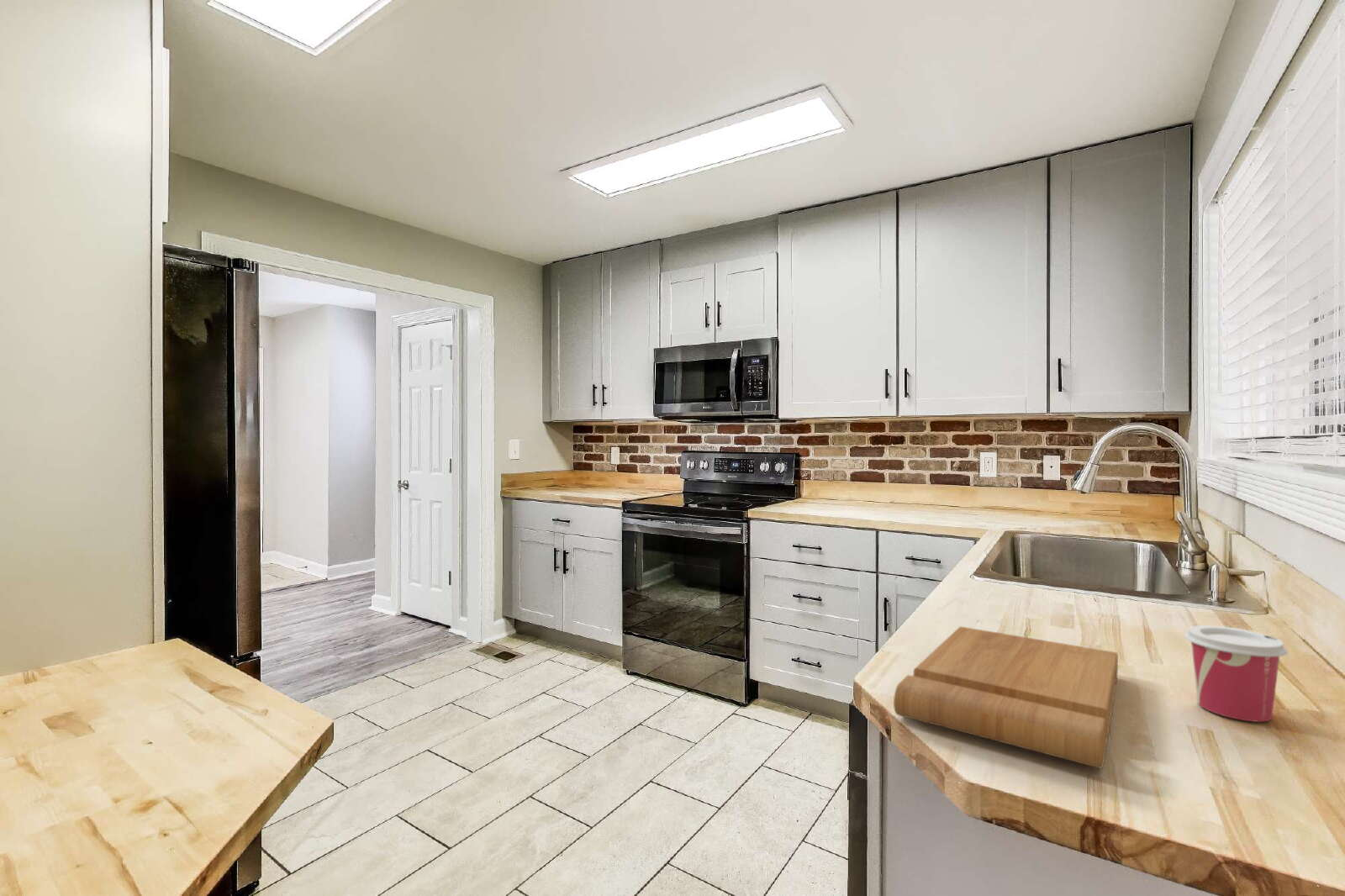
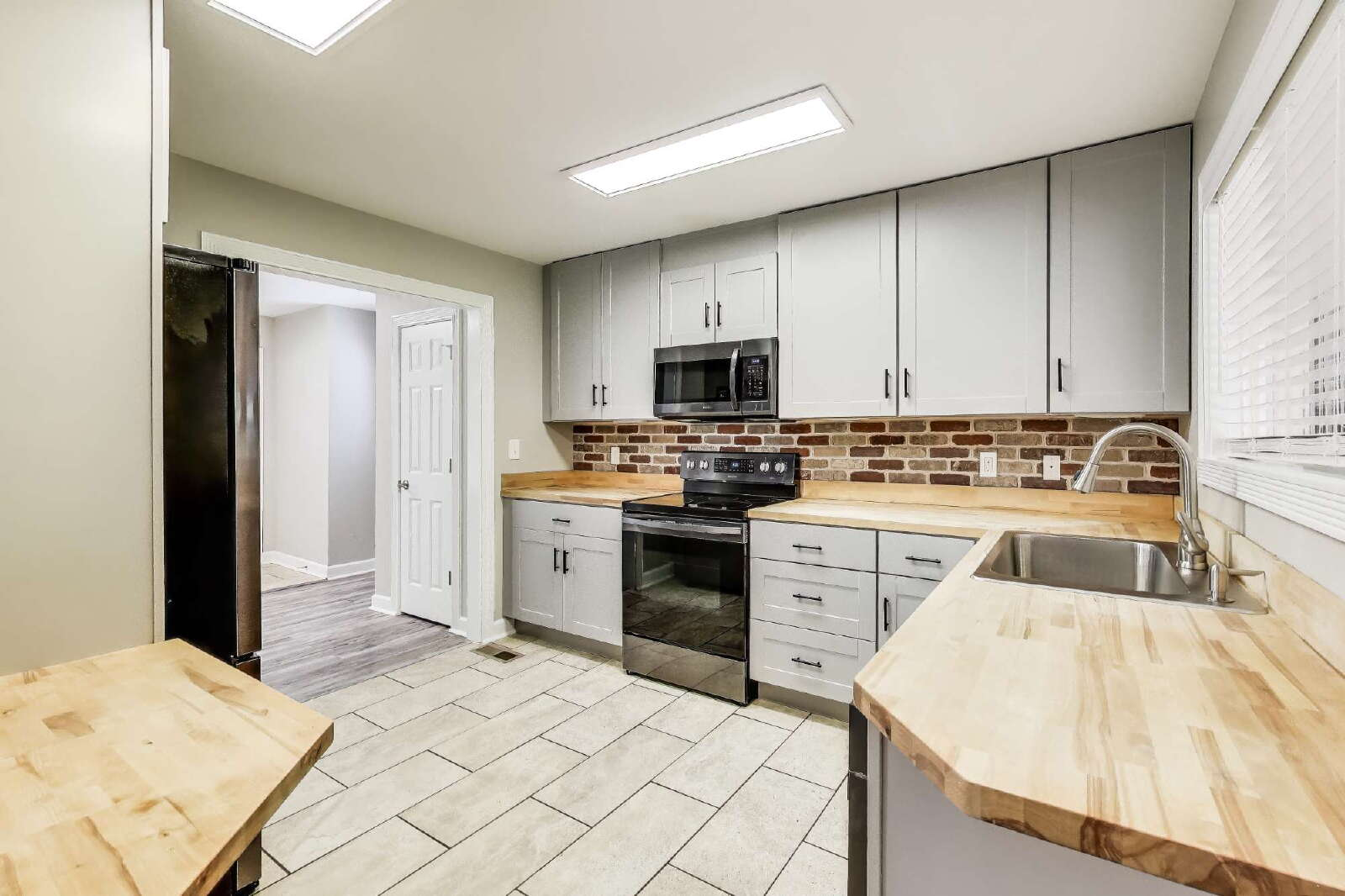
- cutting board (1015, 681)
- cup (1233, 672)
